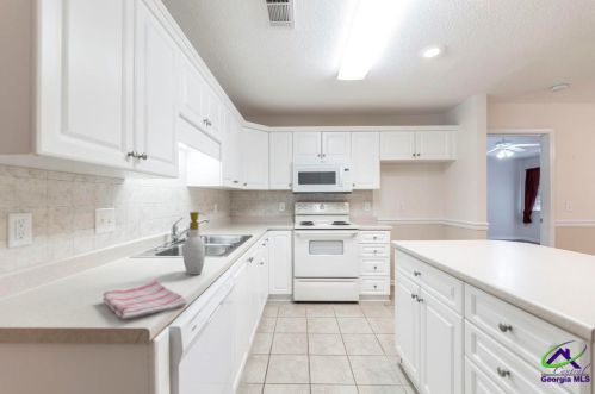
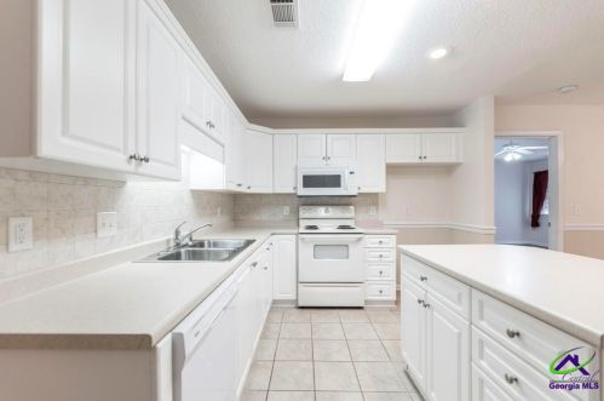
- dish towel (143, 298)
- soap bottle (194, 242)
